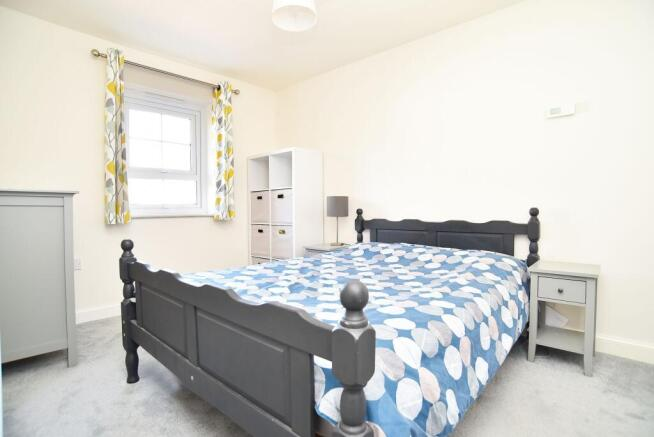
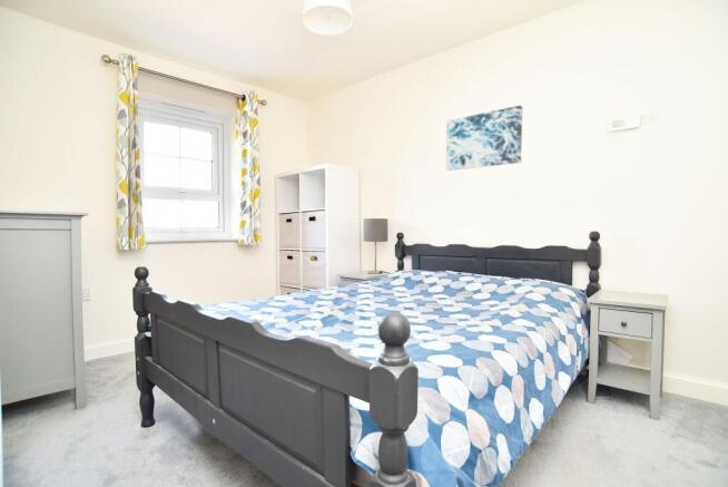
+ wall art (481, 140)
